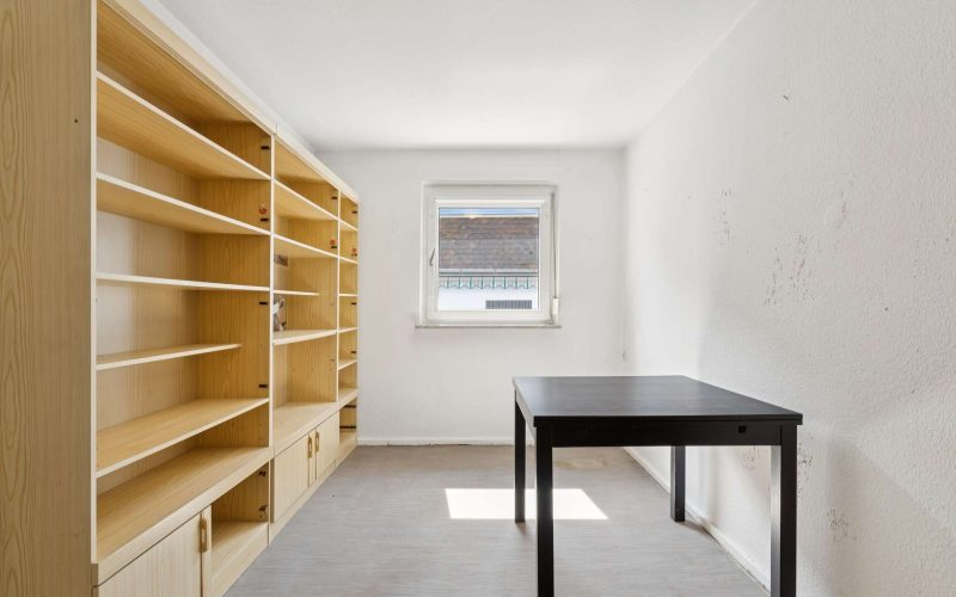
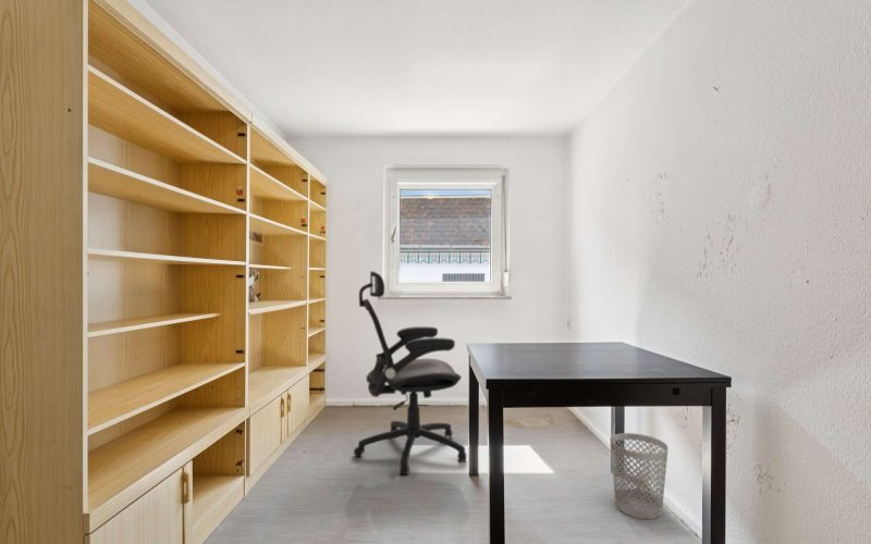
+ wastebasket (638, 474)
+ chair (407, 361)
